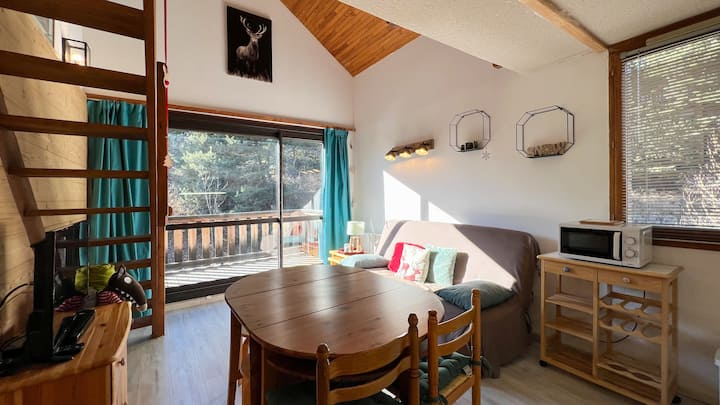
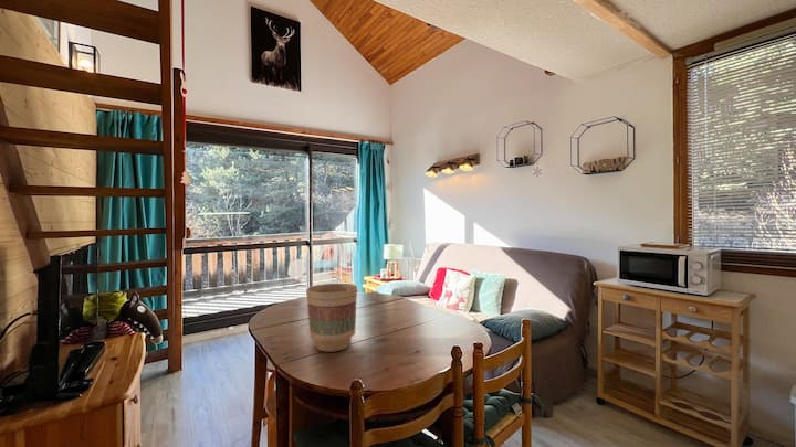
+ flower pot (333, 316)
